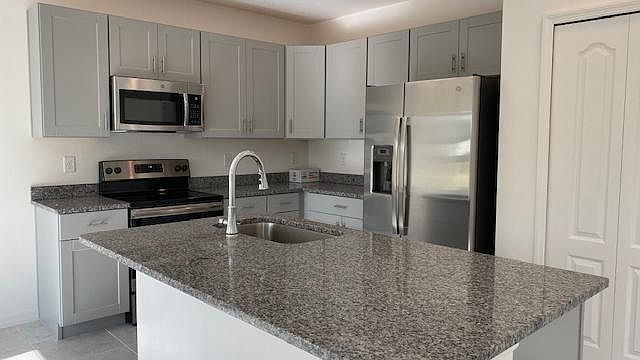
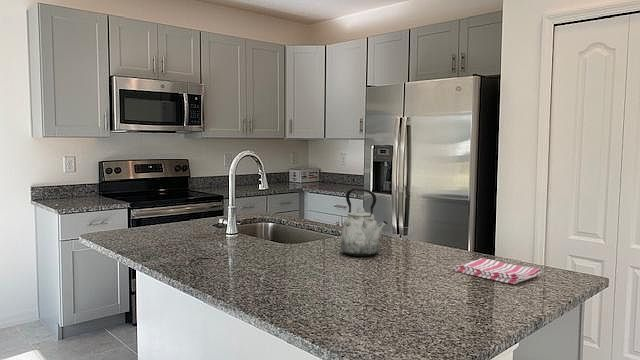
+ kettle (366, 222)
+ dish towel (496, 268)
